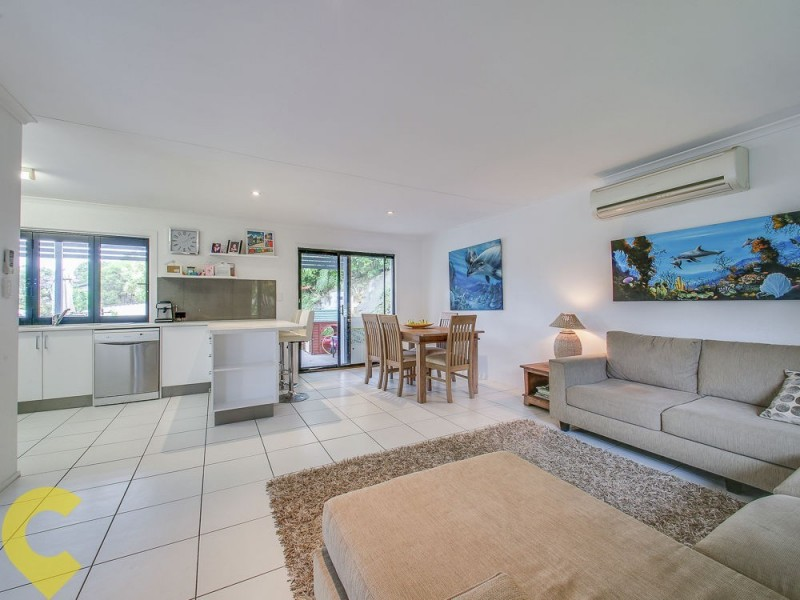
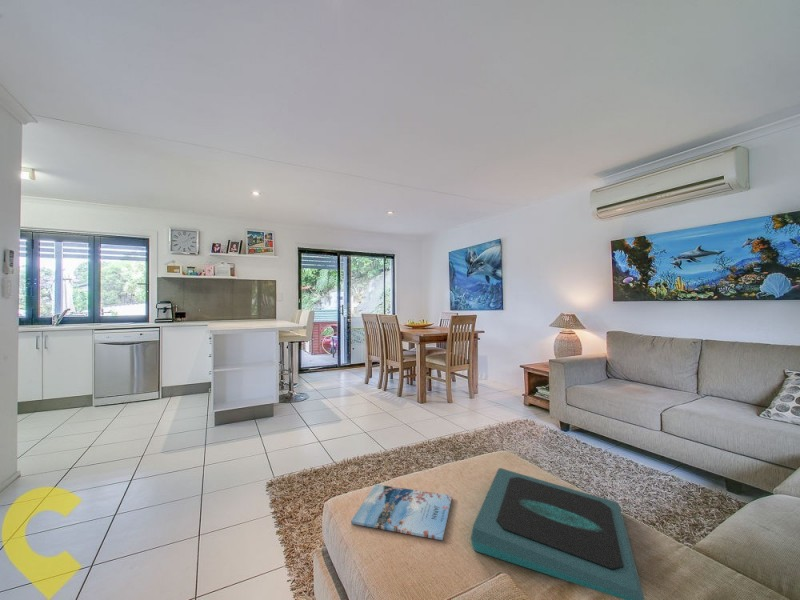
+ magazine (404, 508)
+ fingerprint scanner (551, 518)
